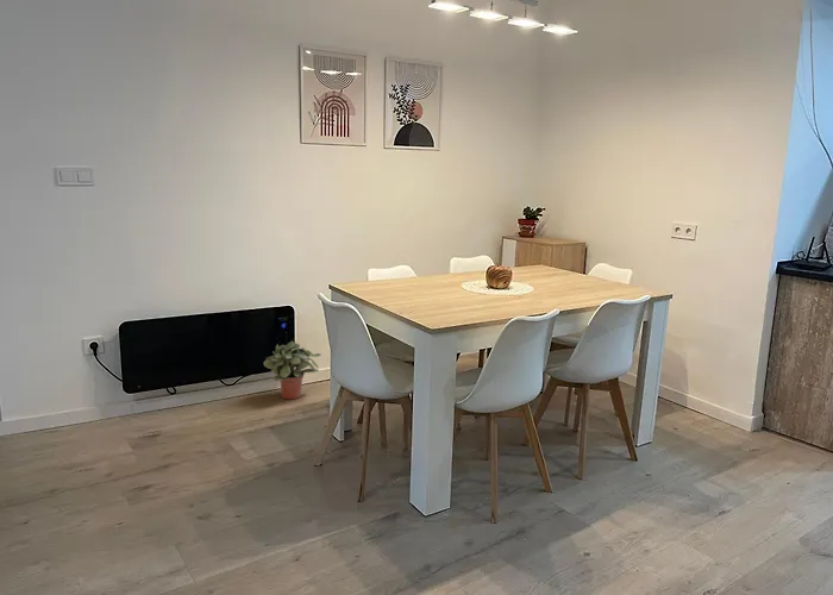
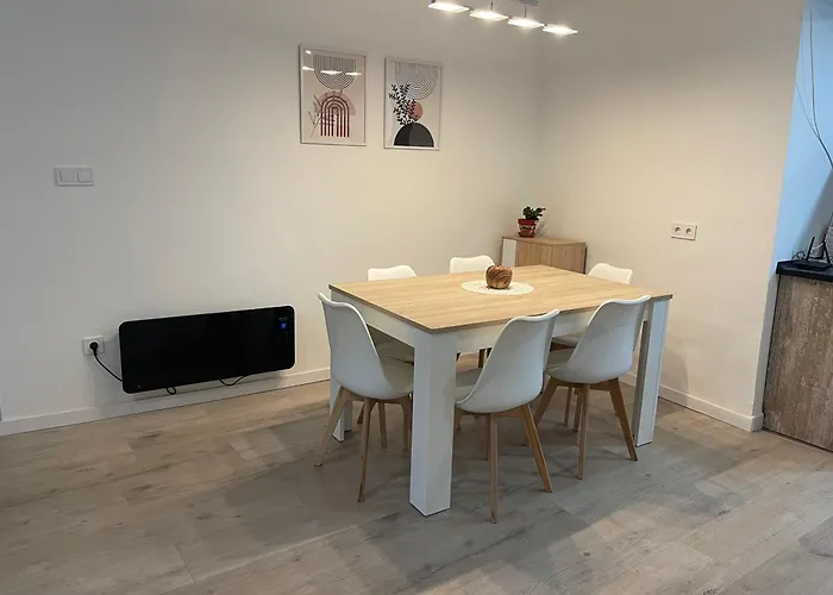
- potted plant (292, 368)
